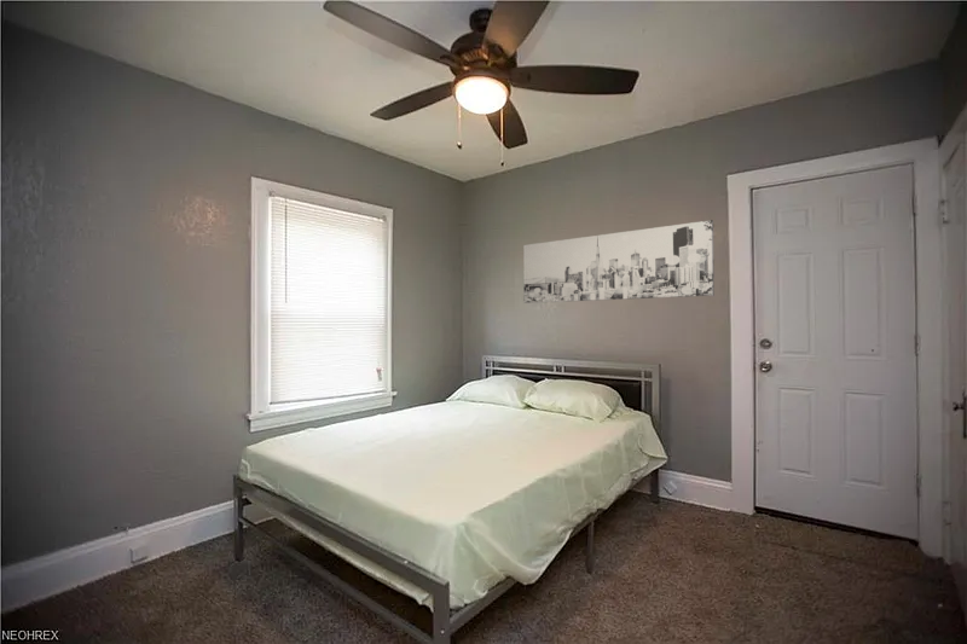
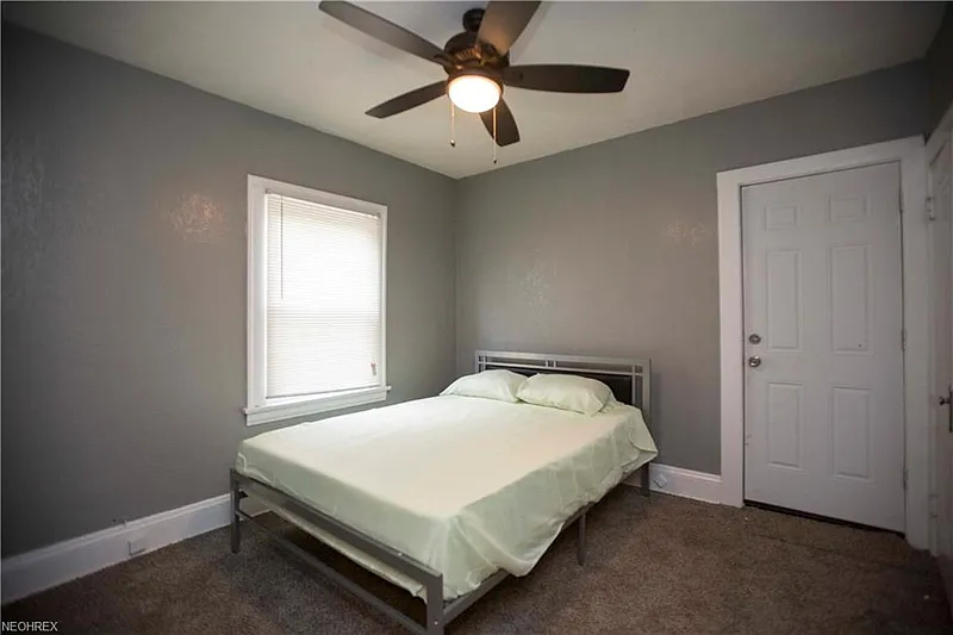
- wall art (606, 267)
